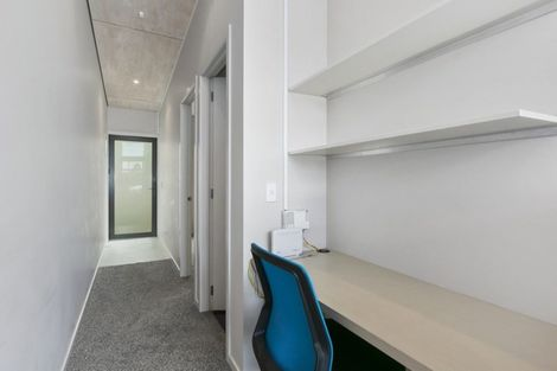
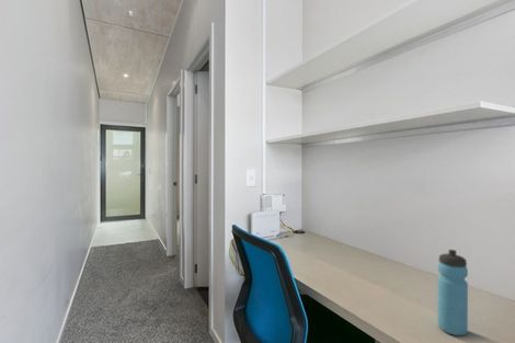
+ water bottle (451, 289)
